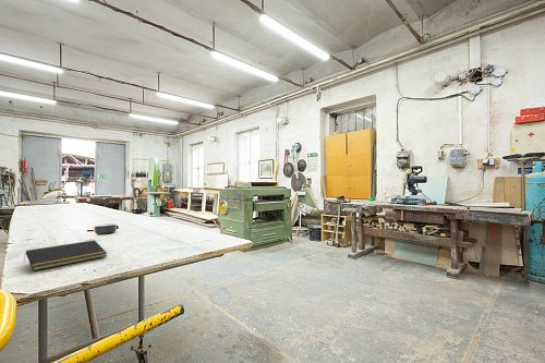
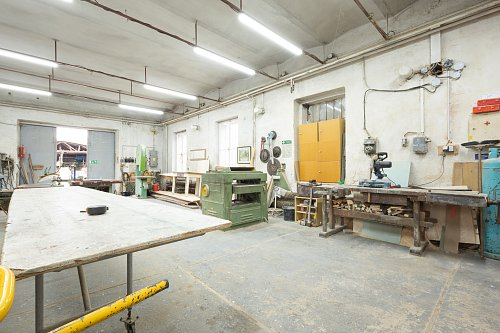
- notepad (68, 253)
